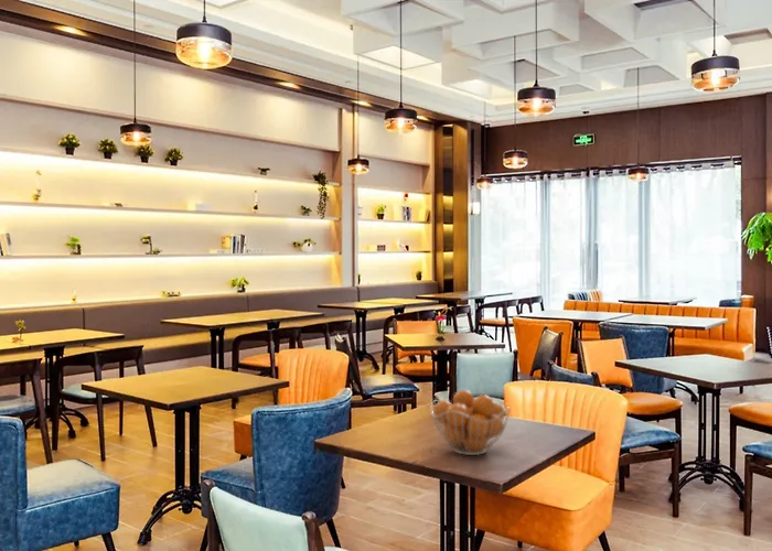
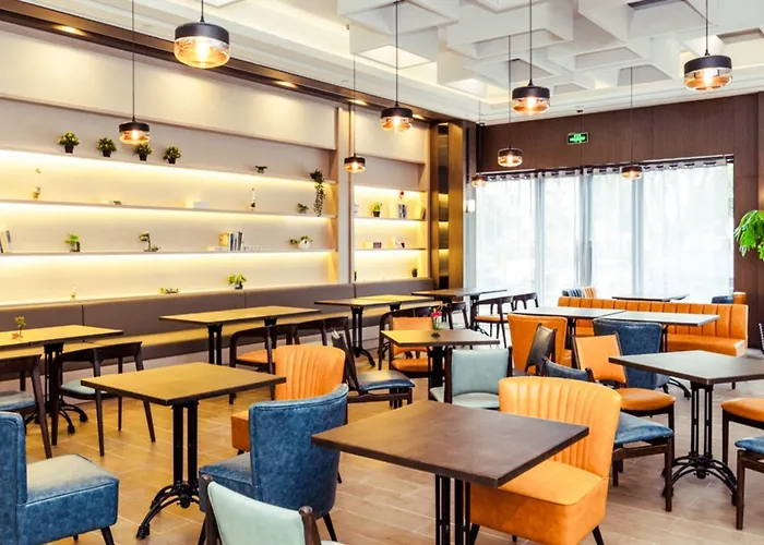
- fruit basket (470, 421)
